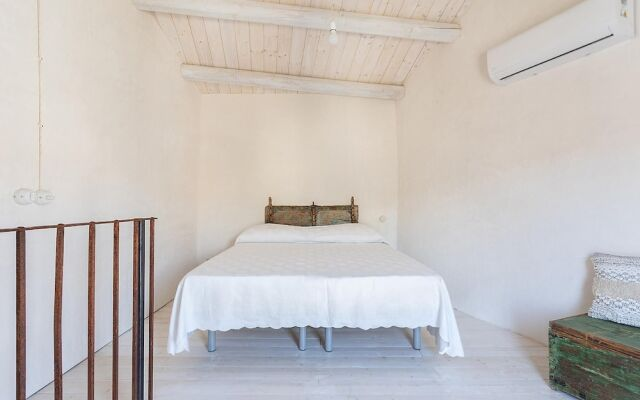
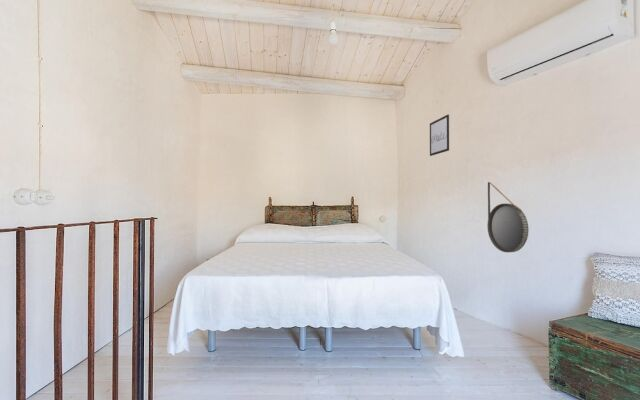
+ wall art (438, 136)
+ home mirror (505, 216)
